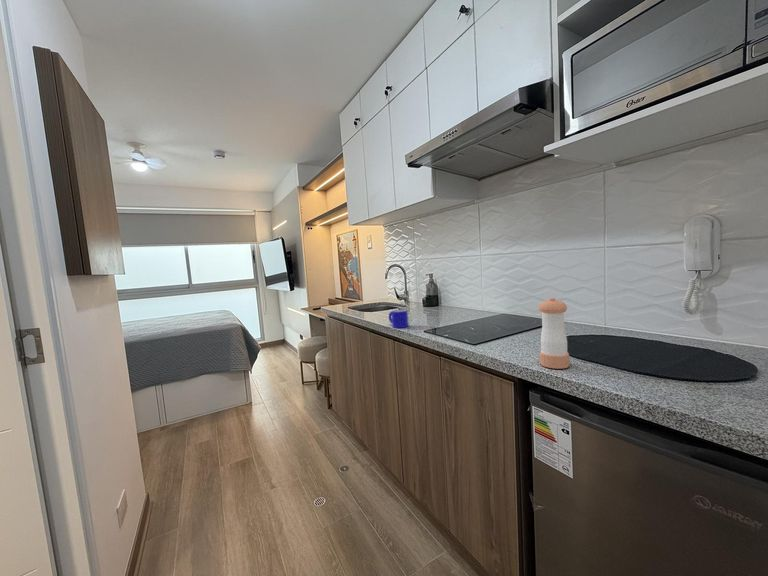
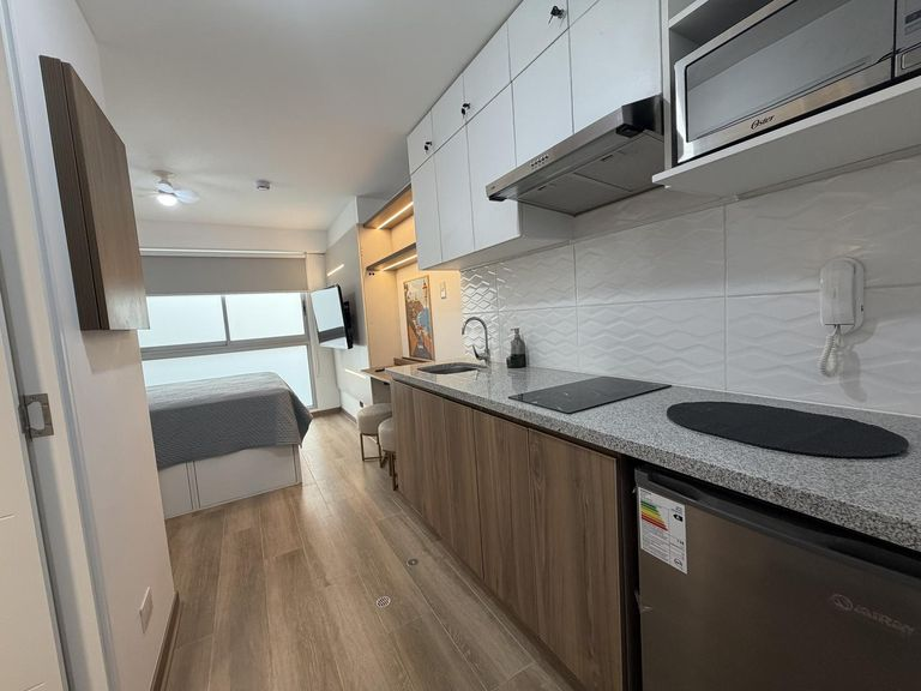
- mug (396, 318)
- pepper shaker (553, 331)
